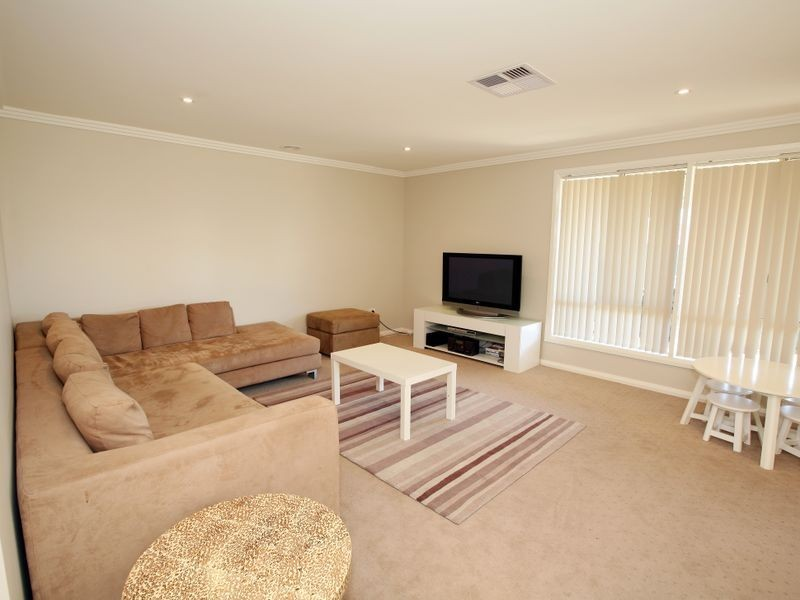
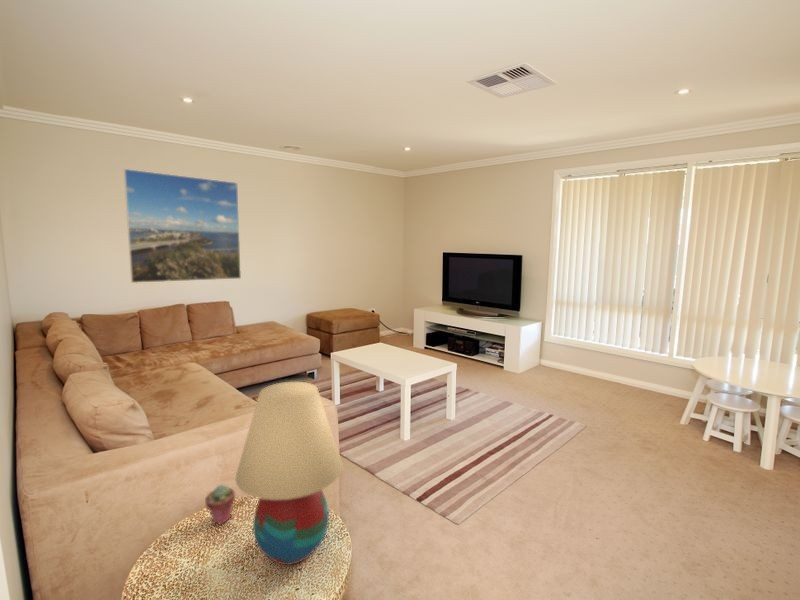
+ potted succulent (220, 502)
+ table lamp (290, 472)
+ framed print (187, 229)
